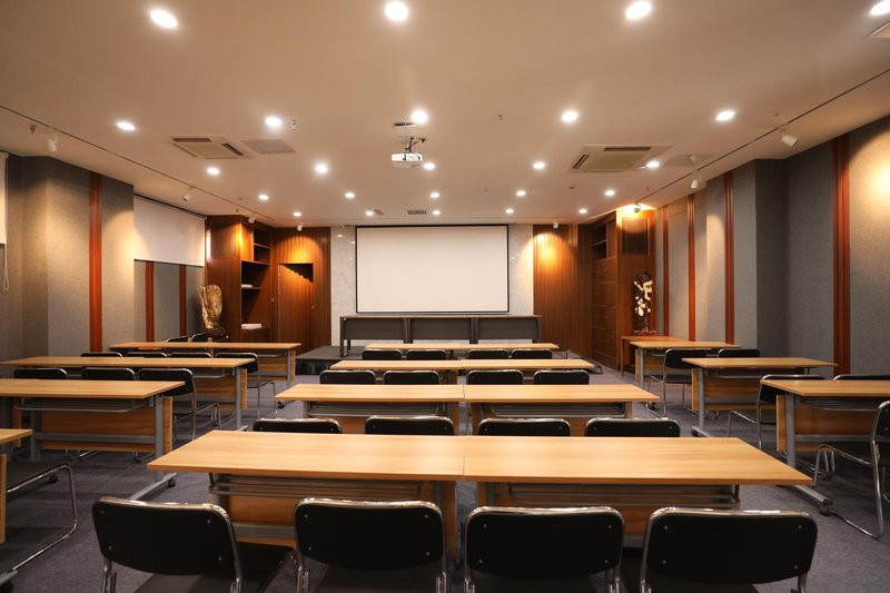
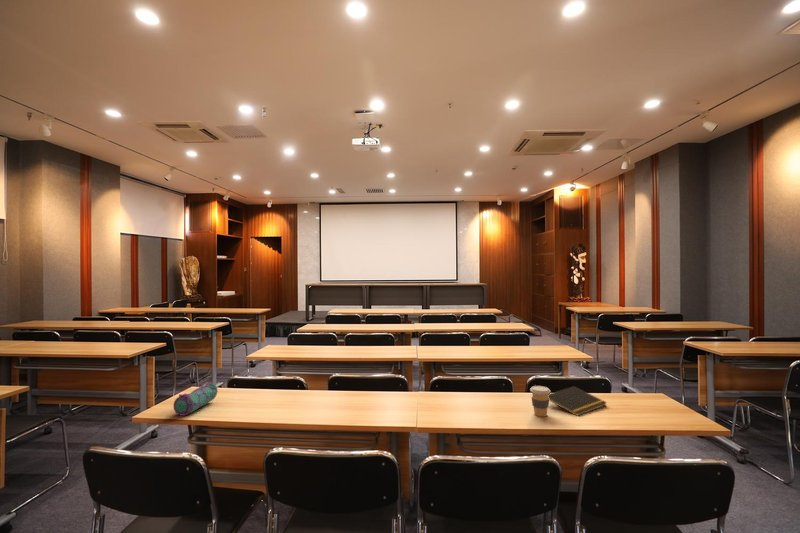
+ pencil case (196, 397)
+ coffee cup (540, 401)
+ notepad (575, 400)
